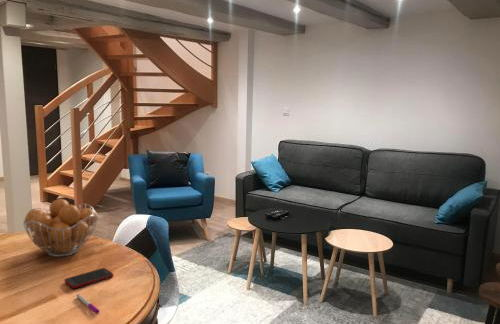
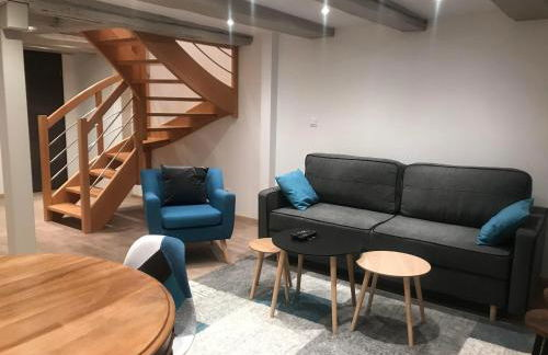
- fruit basket (62, 226)
- pen (87, 303)
- cell phone (89, 277)
